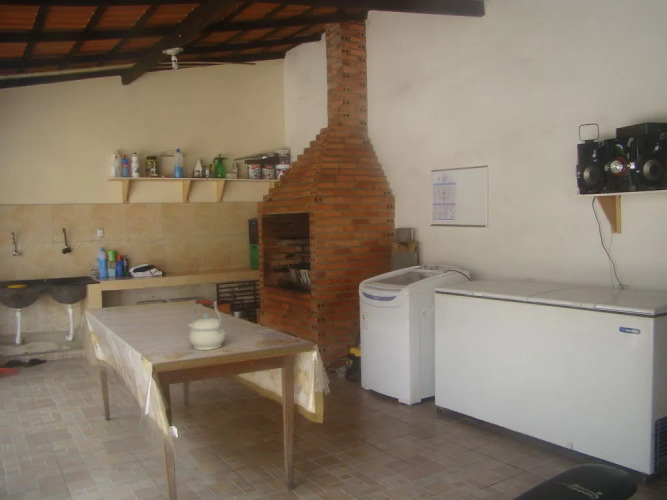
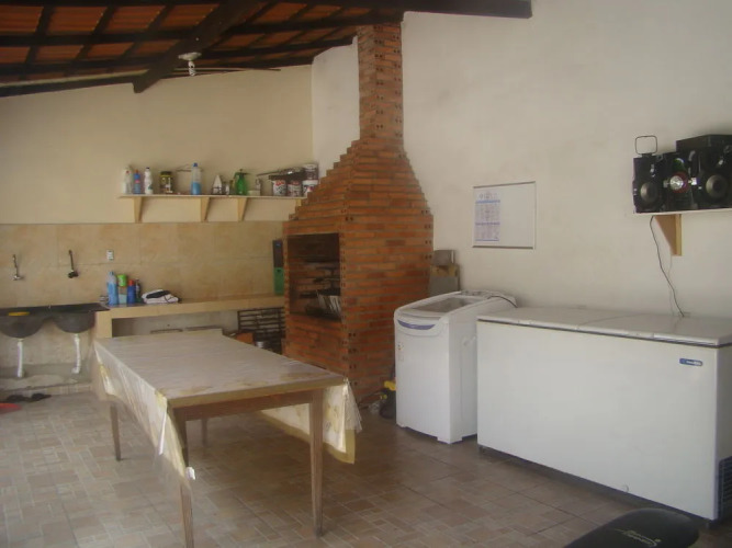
- kettle (204, 323)
